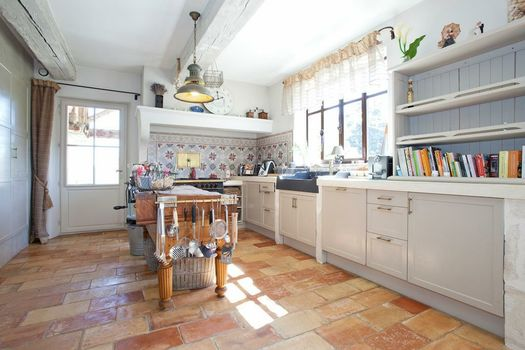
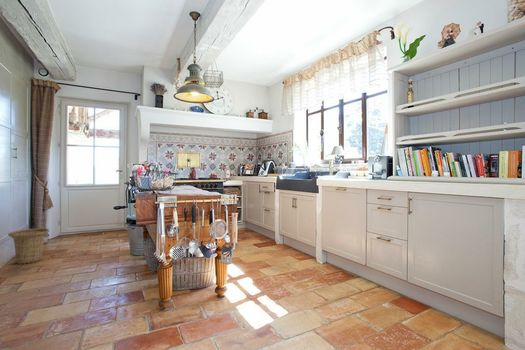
+ basket (29, 246)
